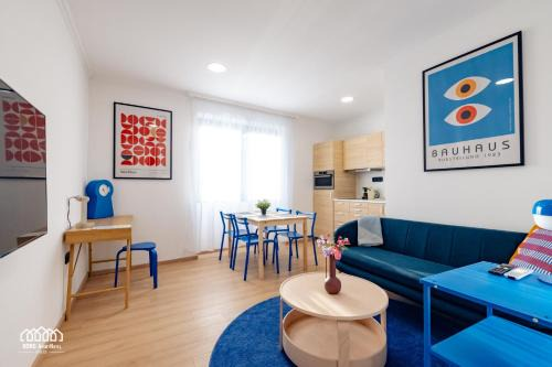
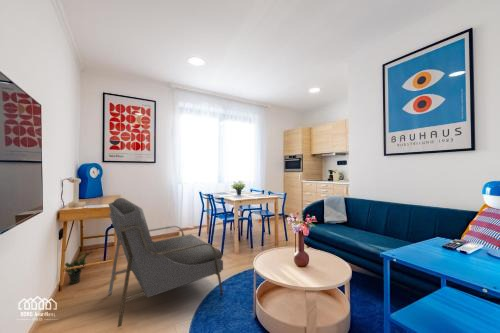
+ armchair (165, 244)
+ potted plant (79, 265)
